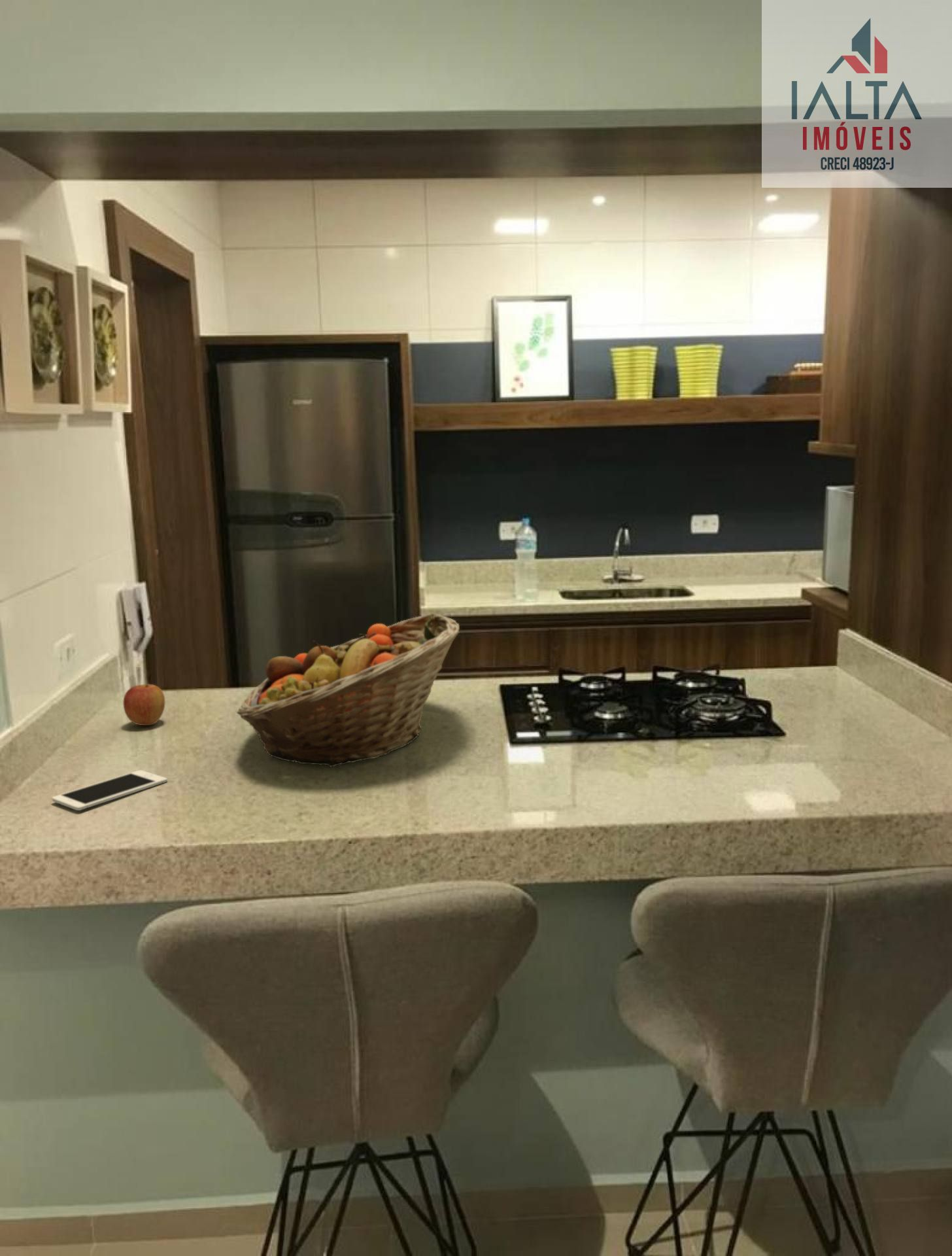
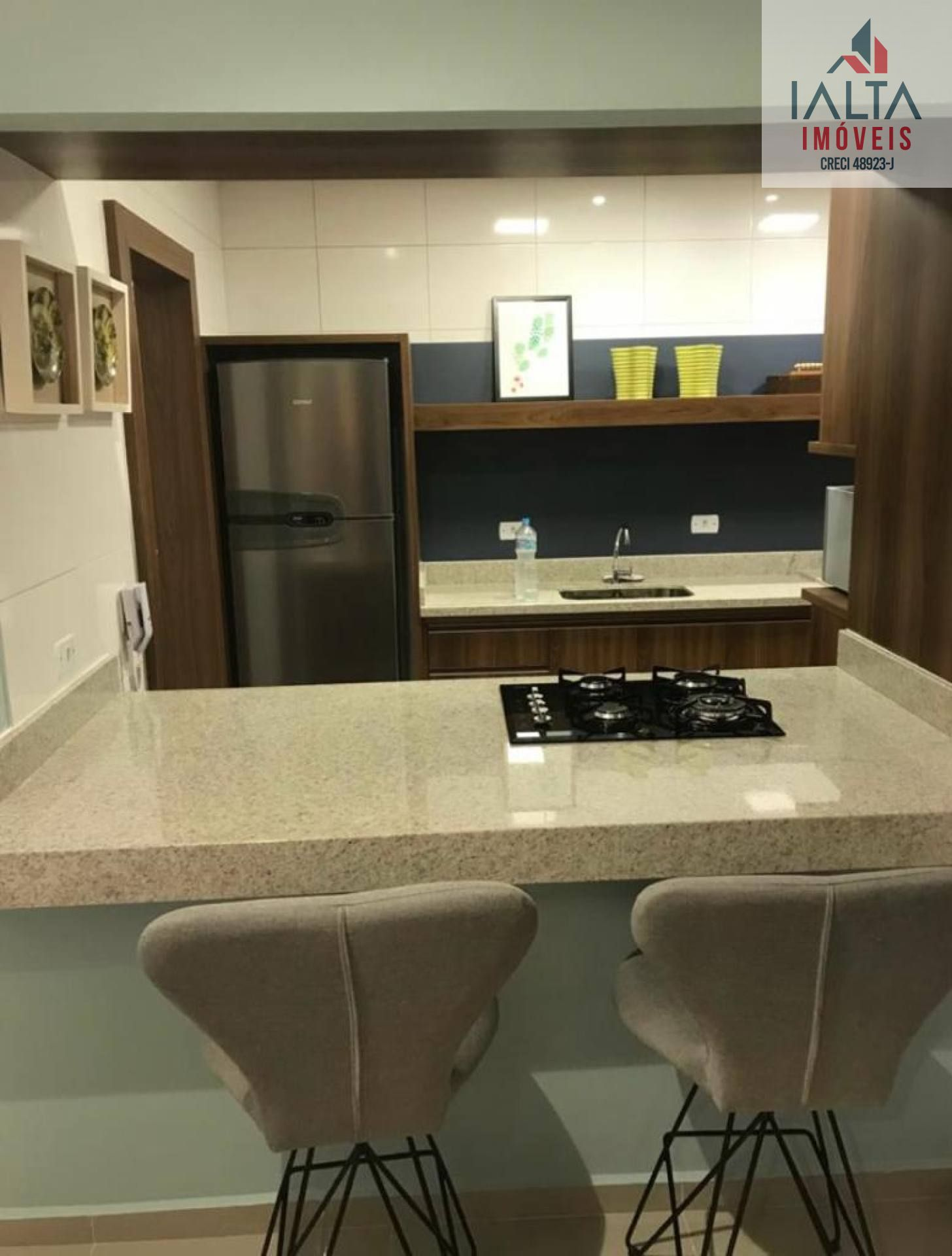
- apple (144, 705)
- cell phone (111, 789)
- fruit basket (352, 682)
